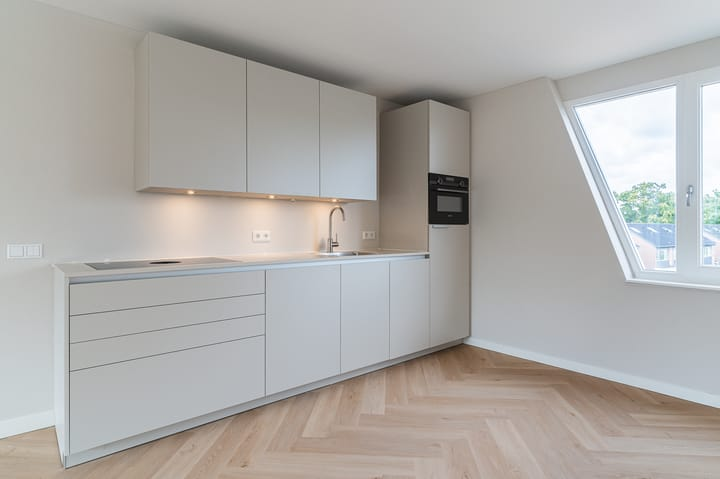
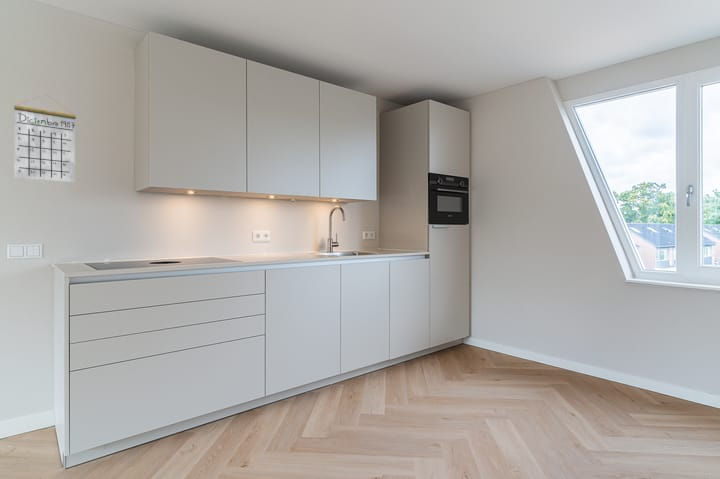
+ calendar (45, 137)
